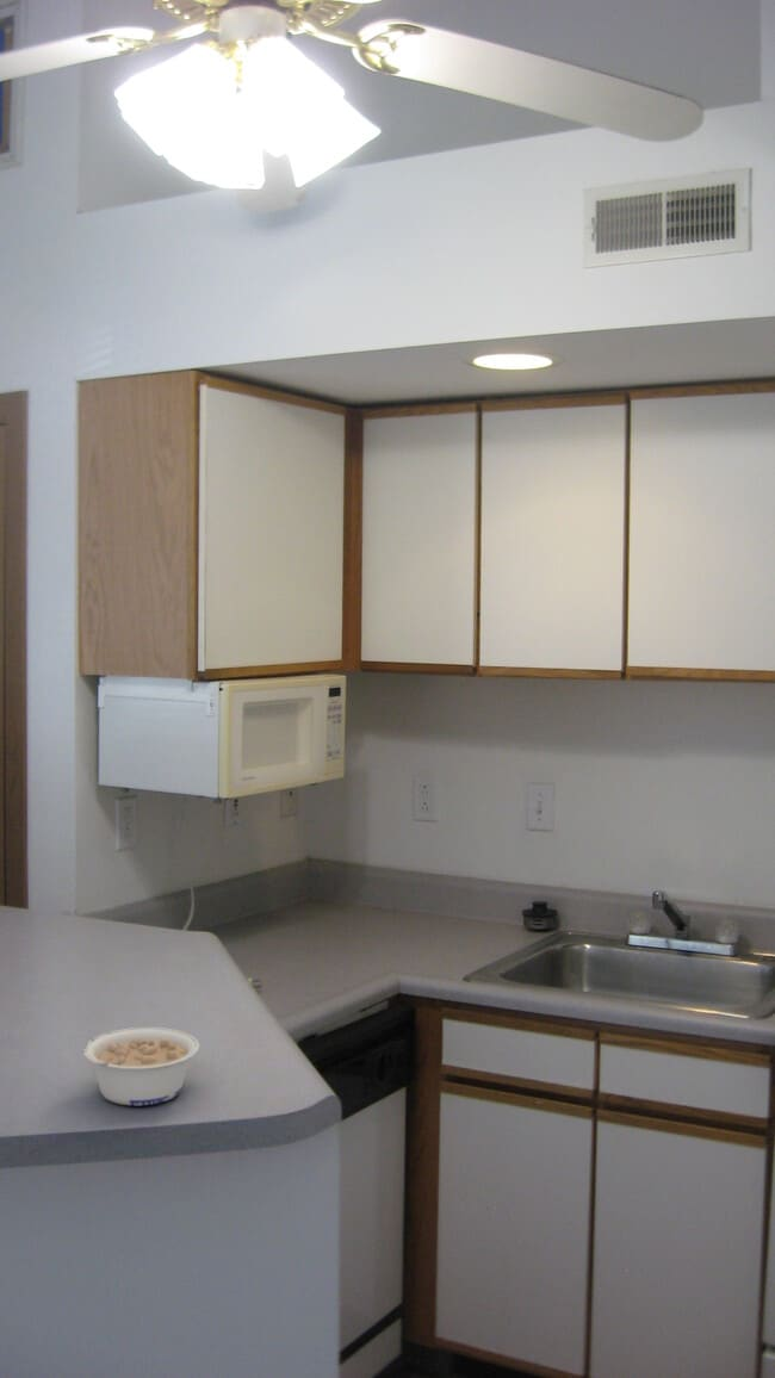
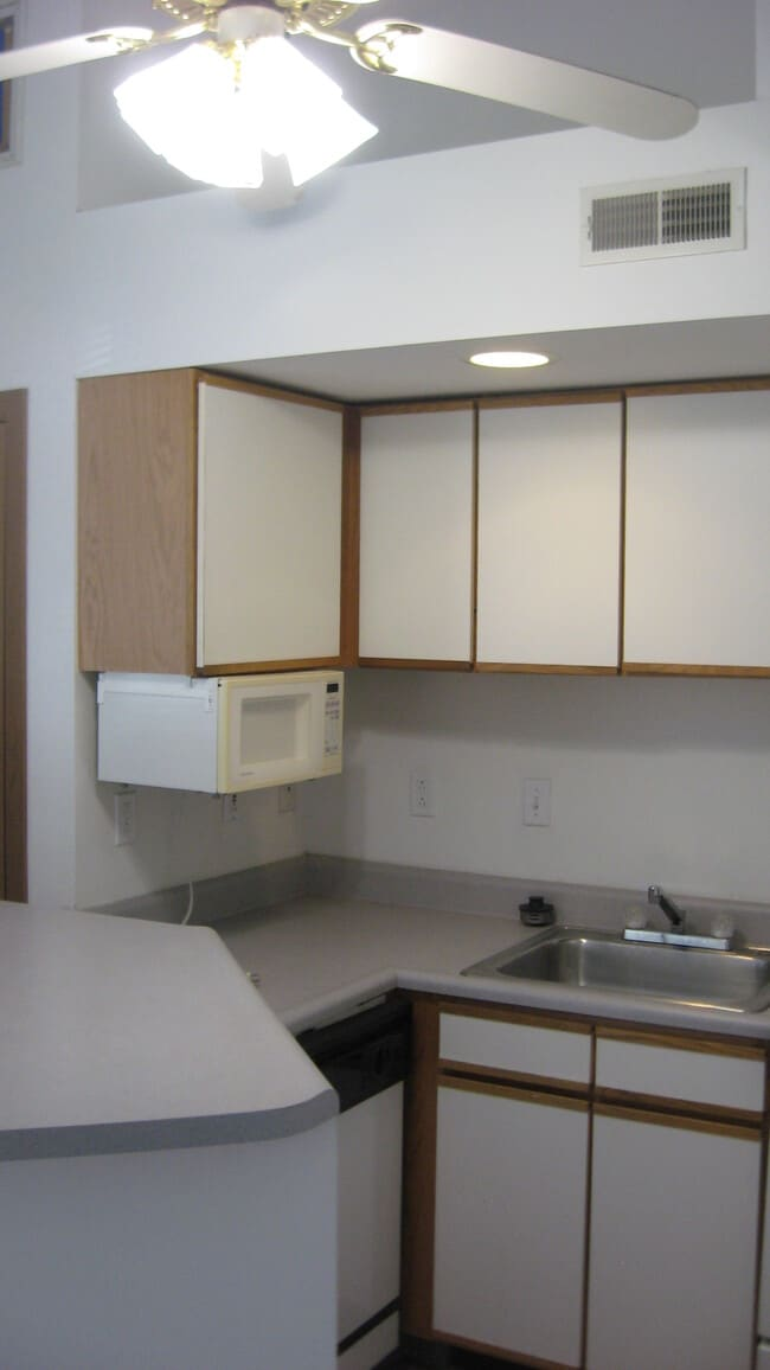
- legume (141, 1066)
